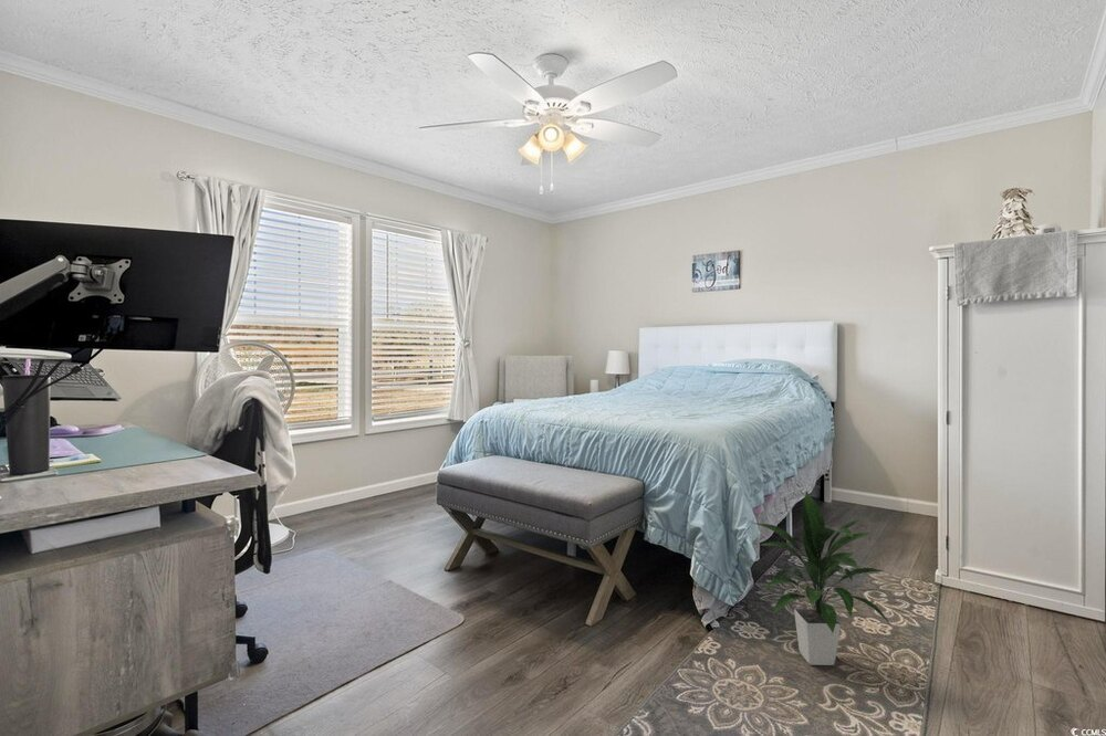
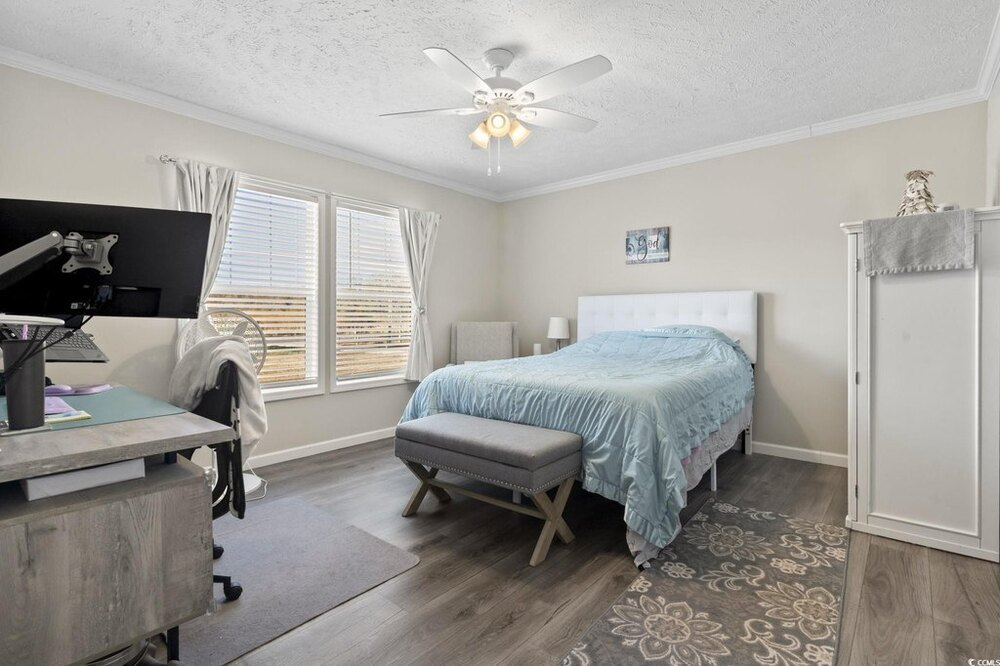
- indoor plant (823, 580)
